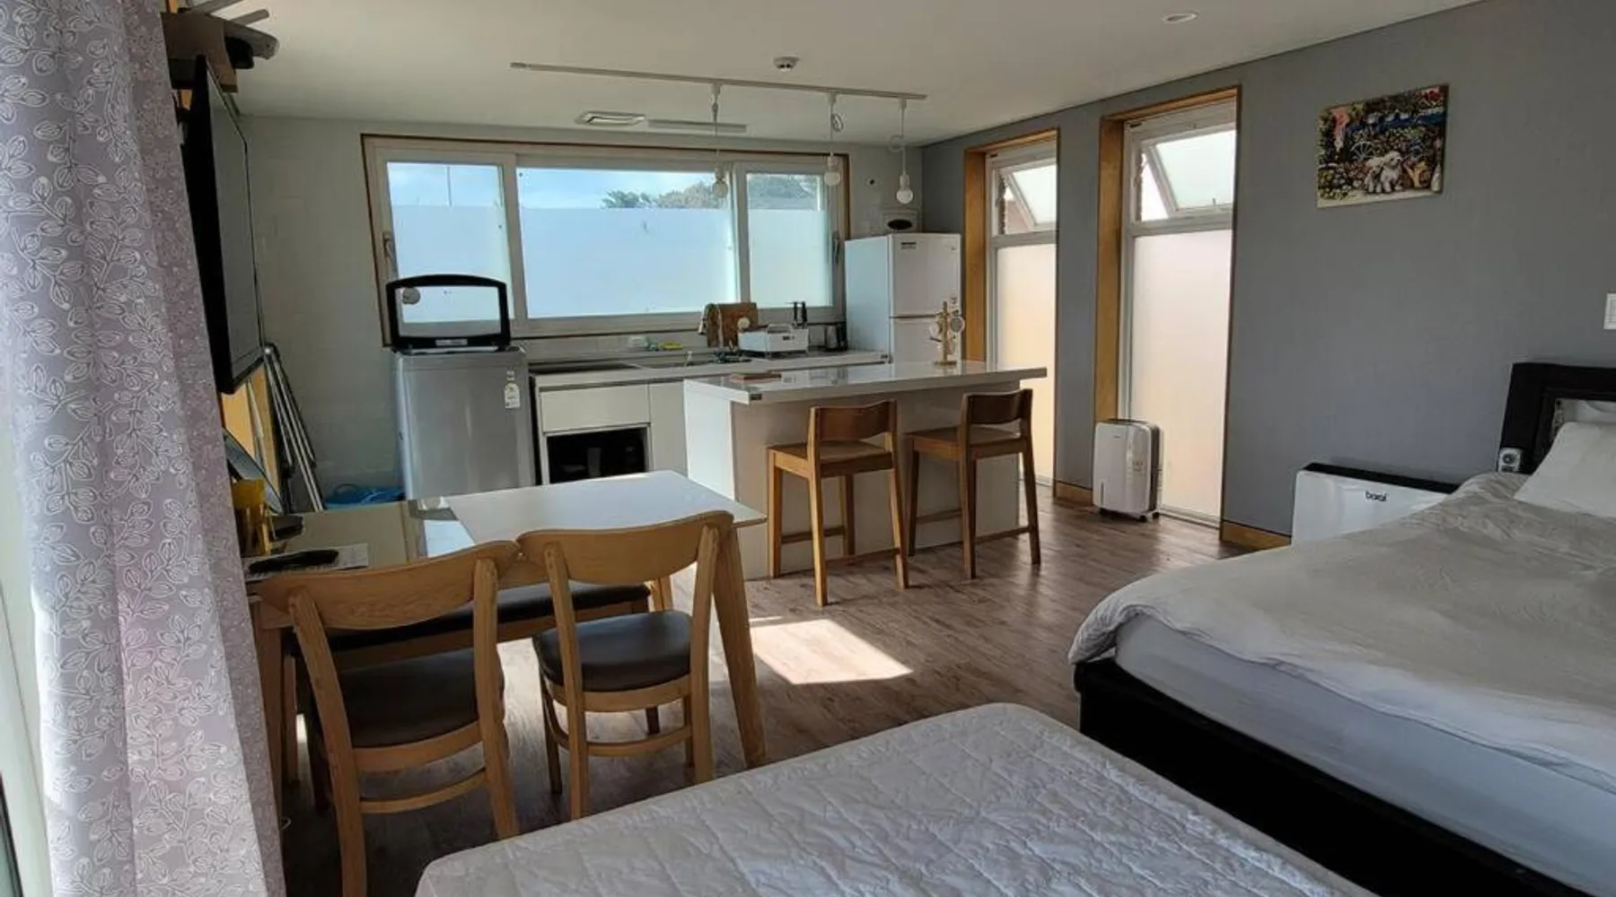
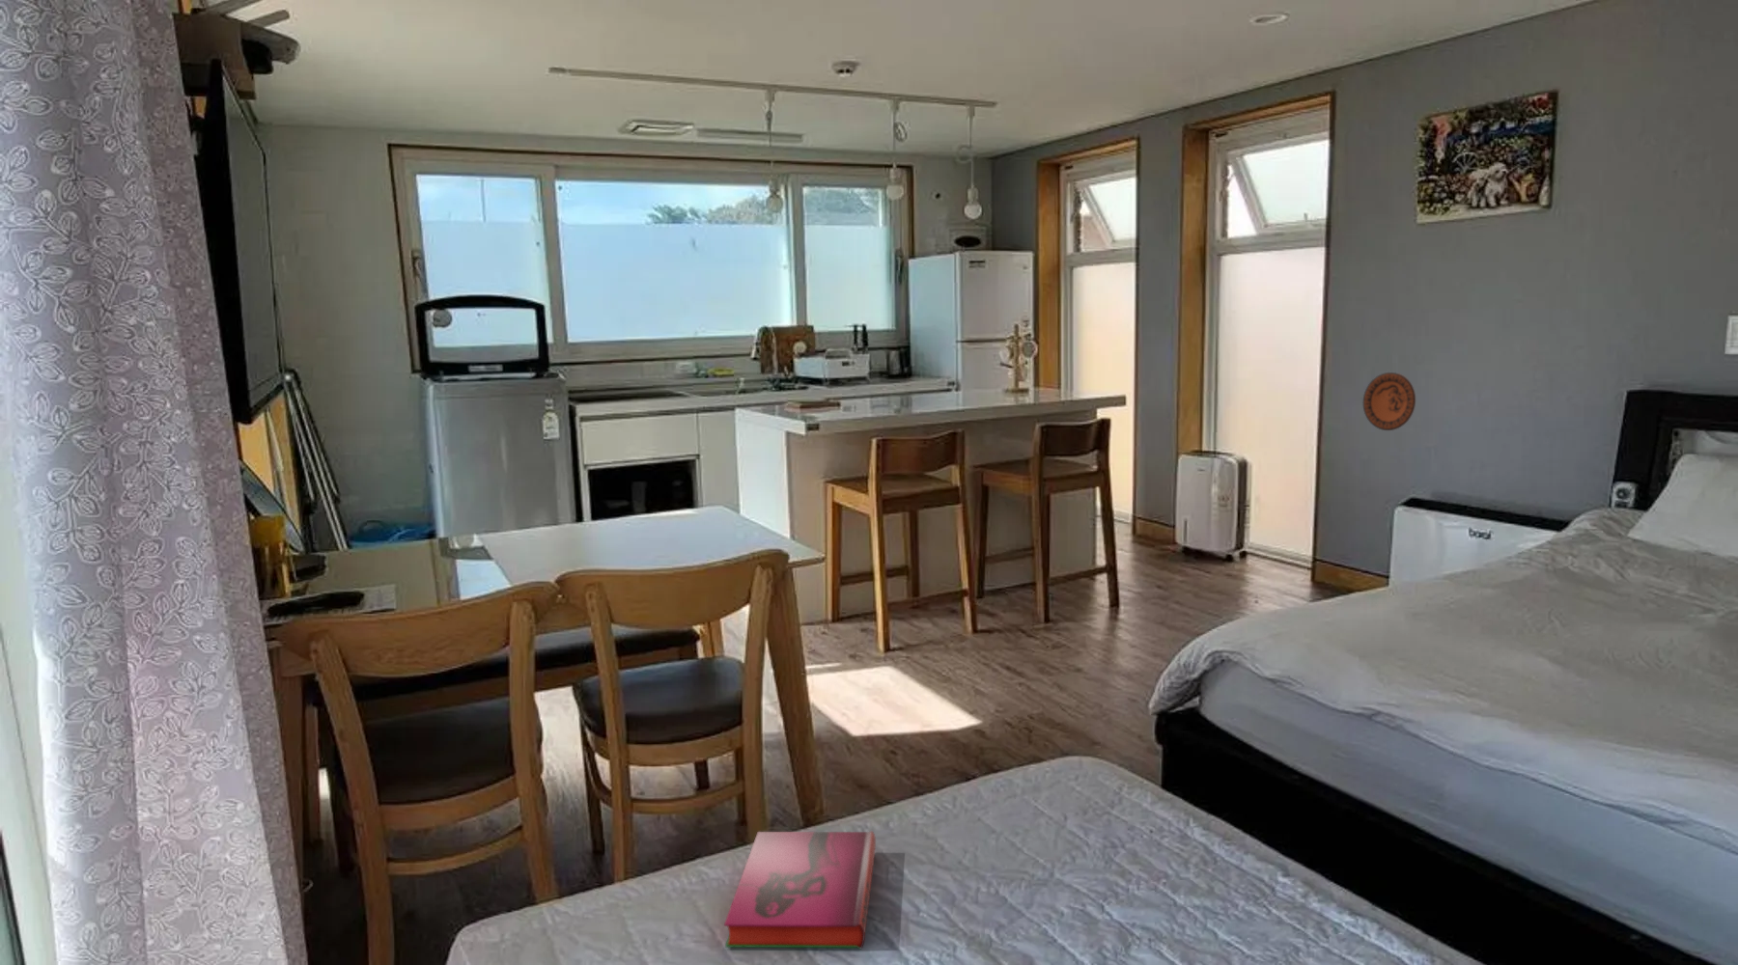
+ decorative plate (1388, 402)
+ hardback book (806, 884)
